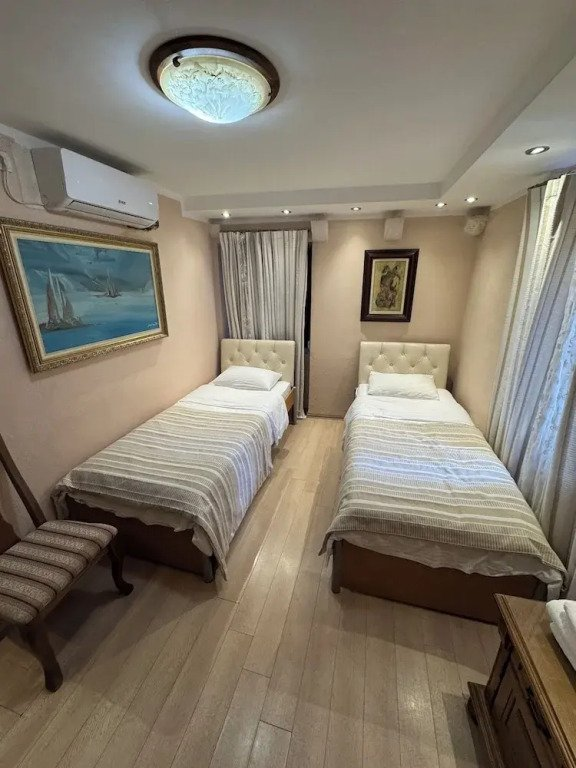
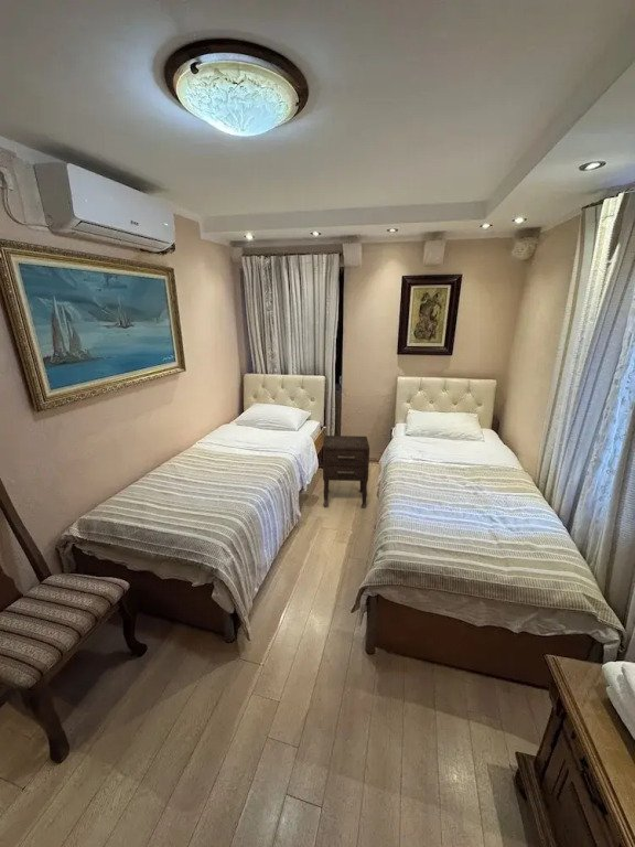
+ nightstand (345, 471)
